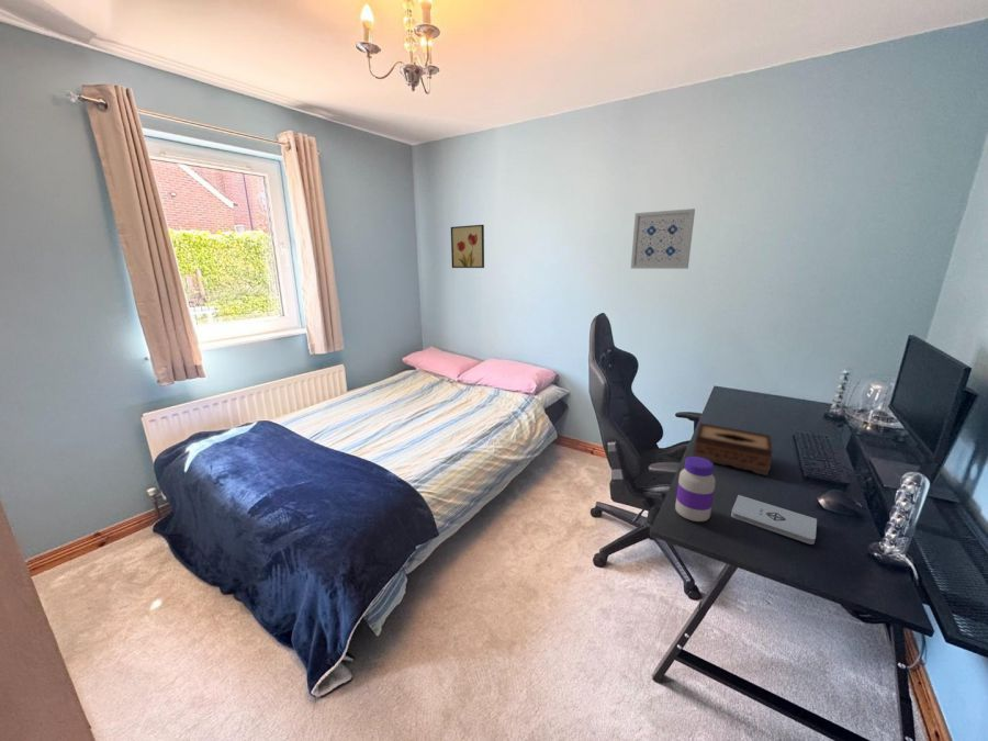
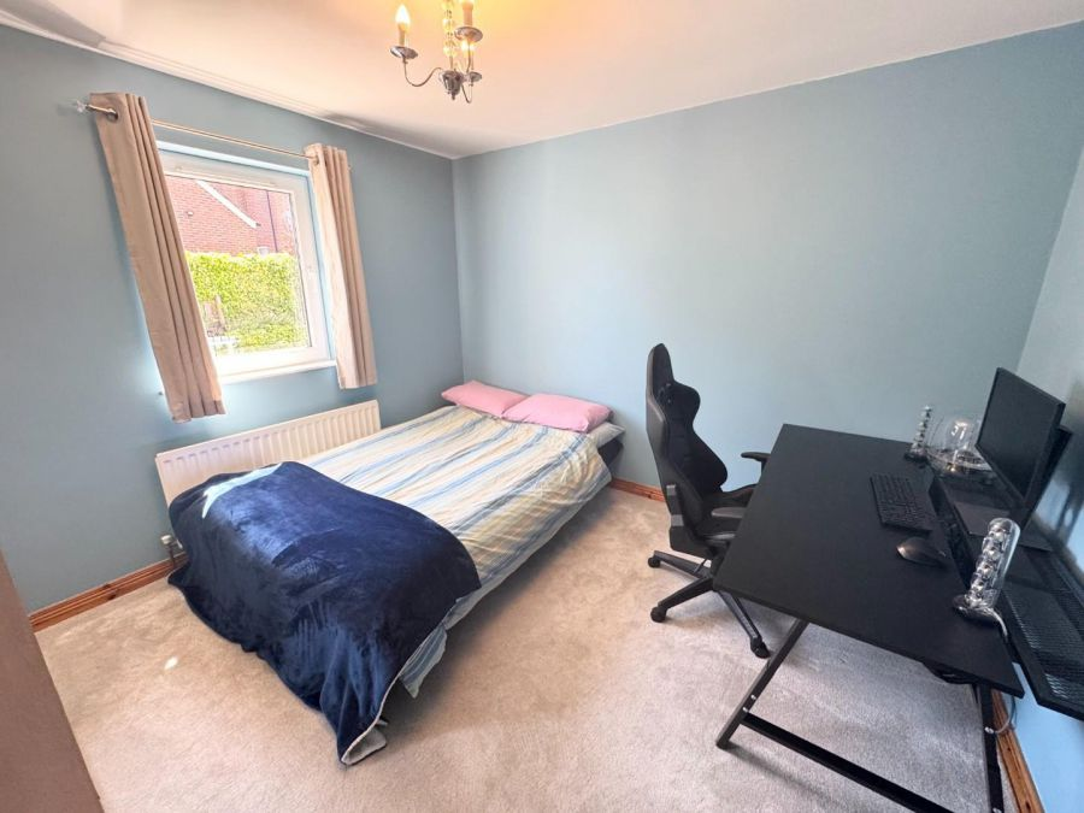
- notepad (773, 517)
- tissue box (731, 447)
- jar (695, 487)
- wall art (468, 247)
- wall art (661, 239)
